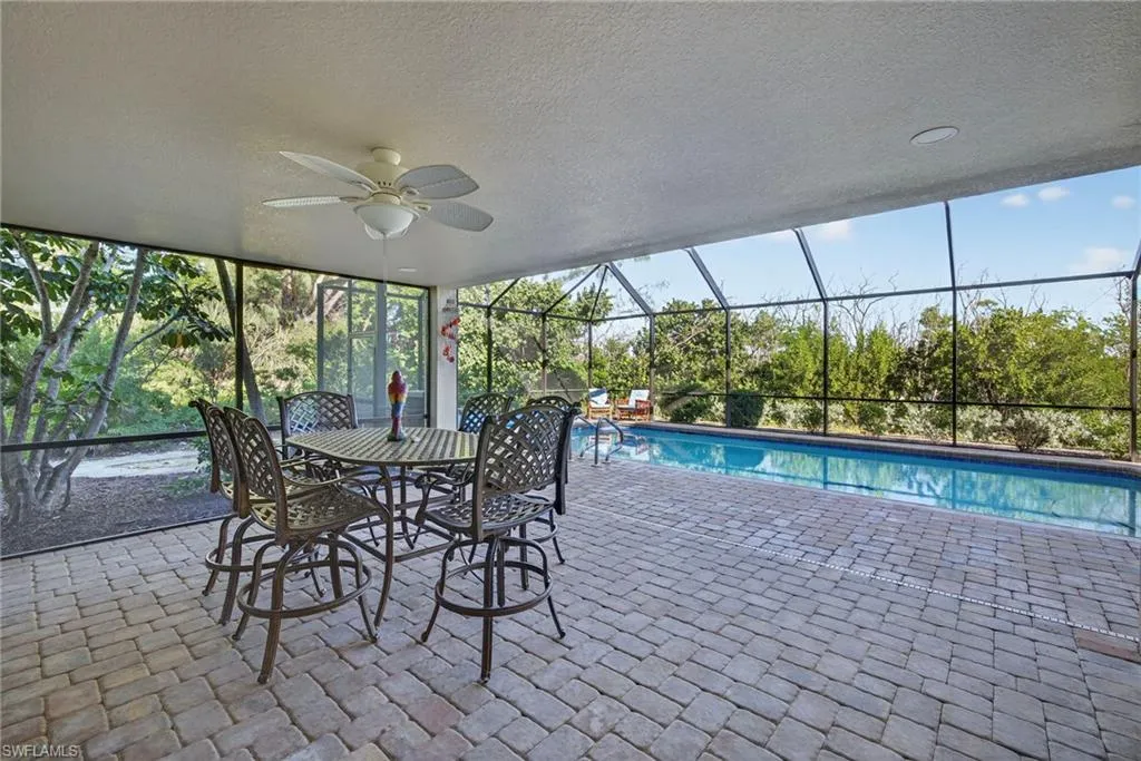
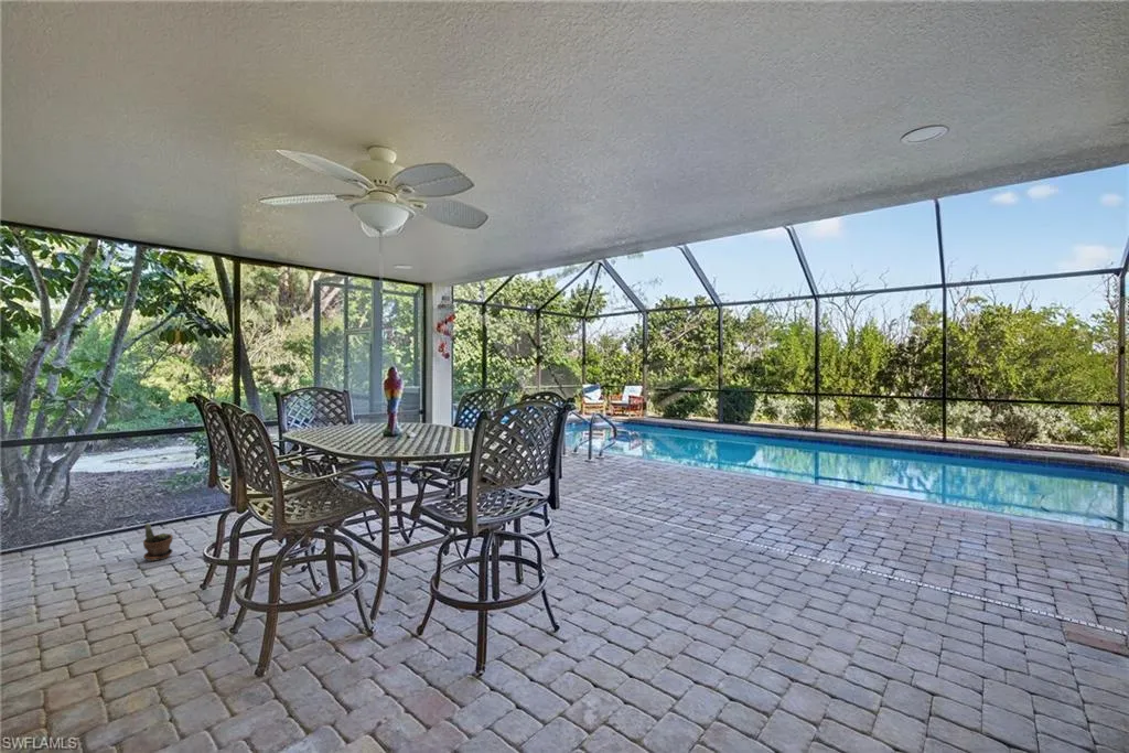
+ potted plant (158, 539)
